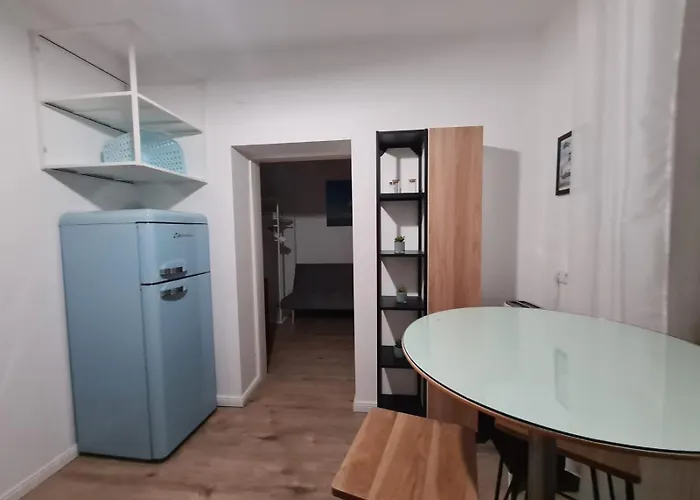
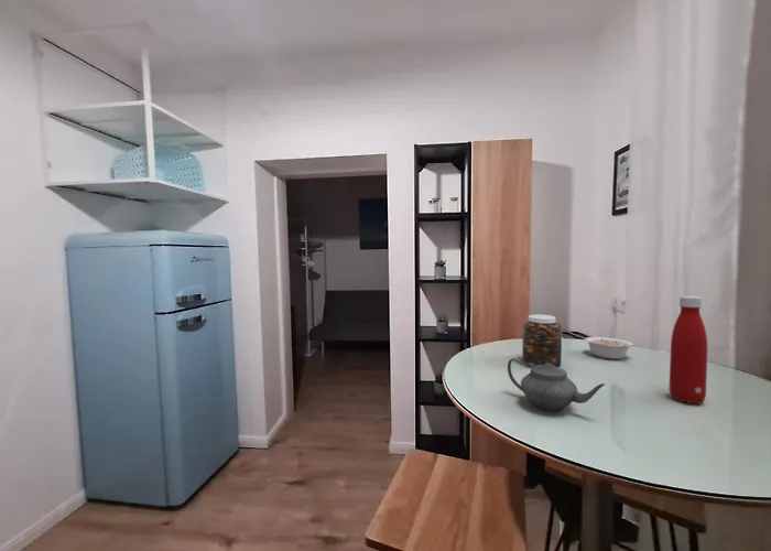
+ teapot (551, 385)
+ legume (609, 347)
+ bottle (688, 348)
+ jar (541, 339)
